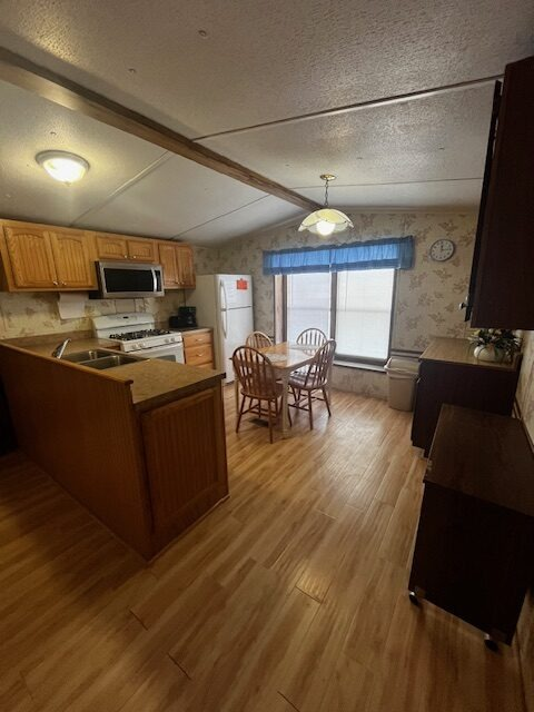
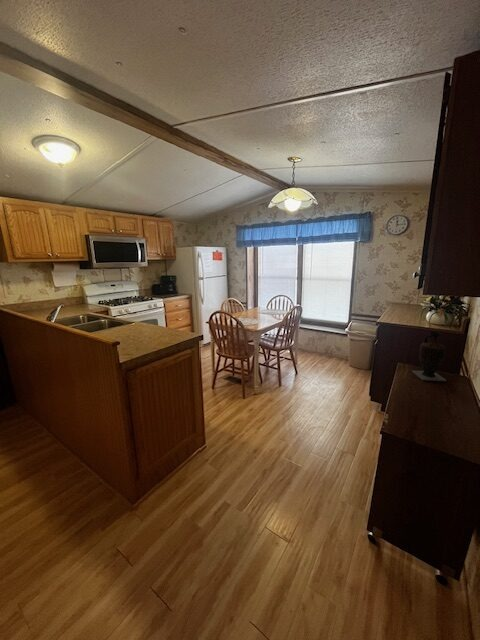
+ vase (431, 355)
